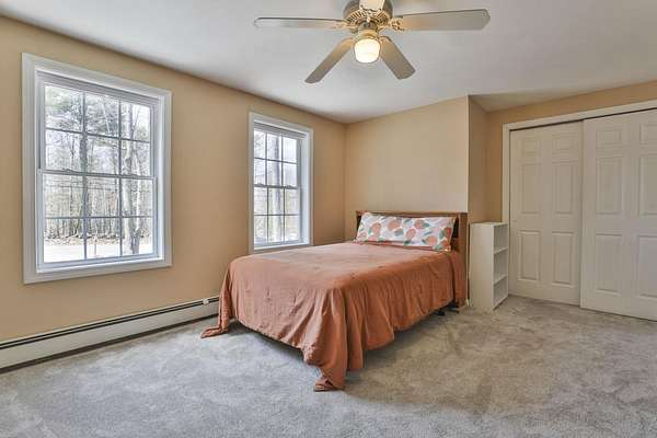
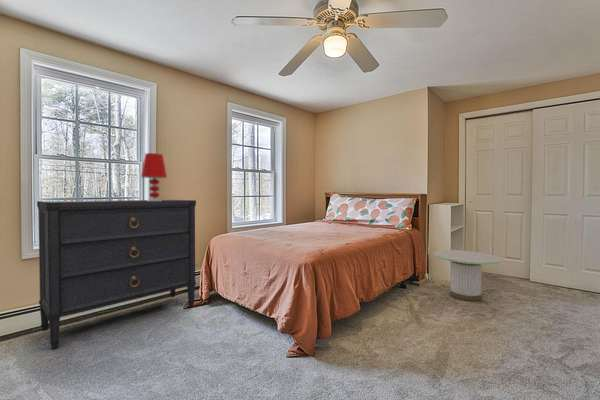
+ side table (465, 275)
+ dresser (124, 259)
+ table lamp (154, 177)
